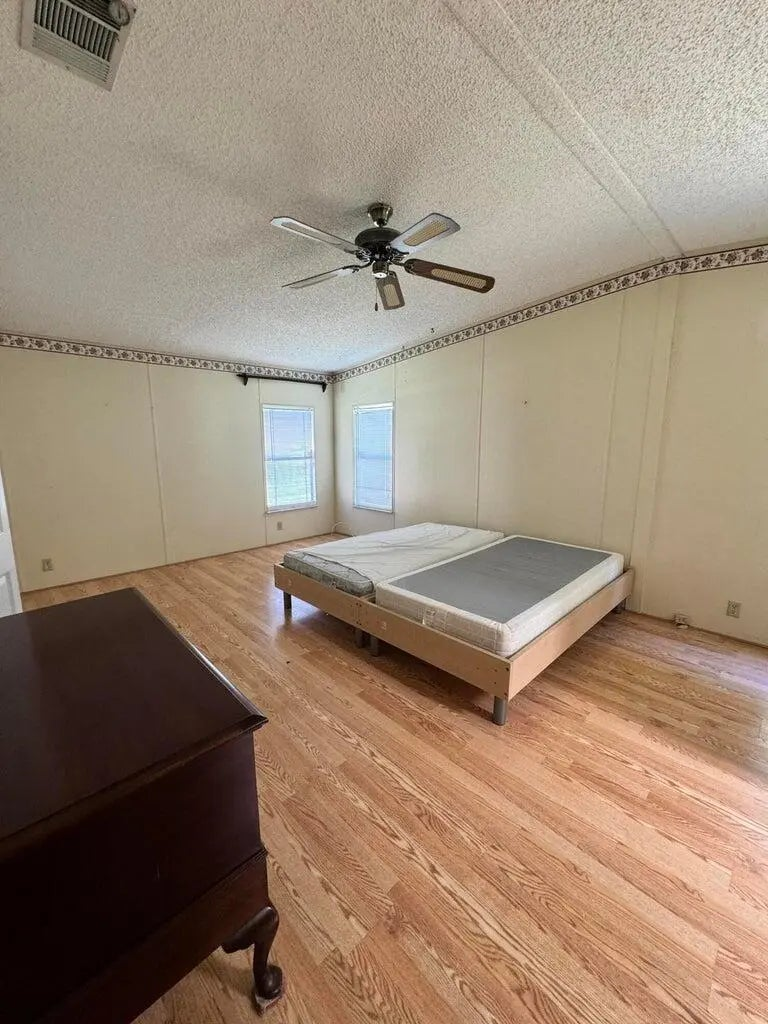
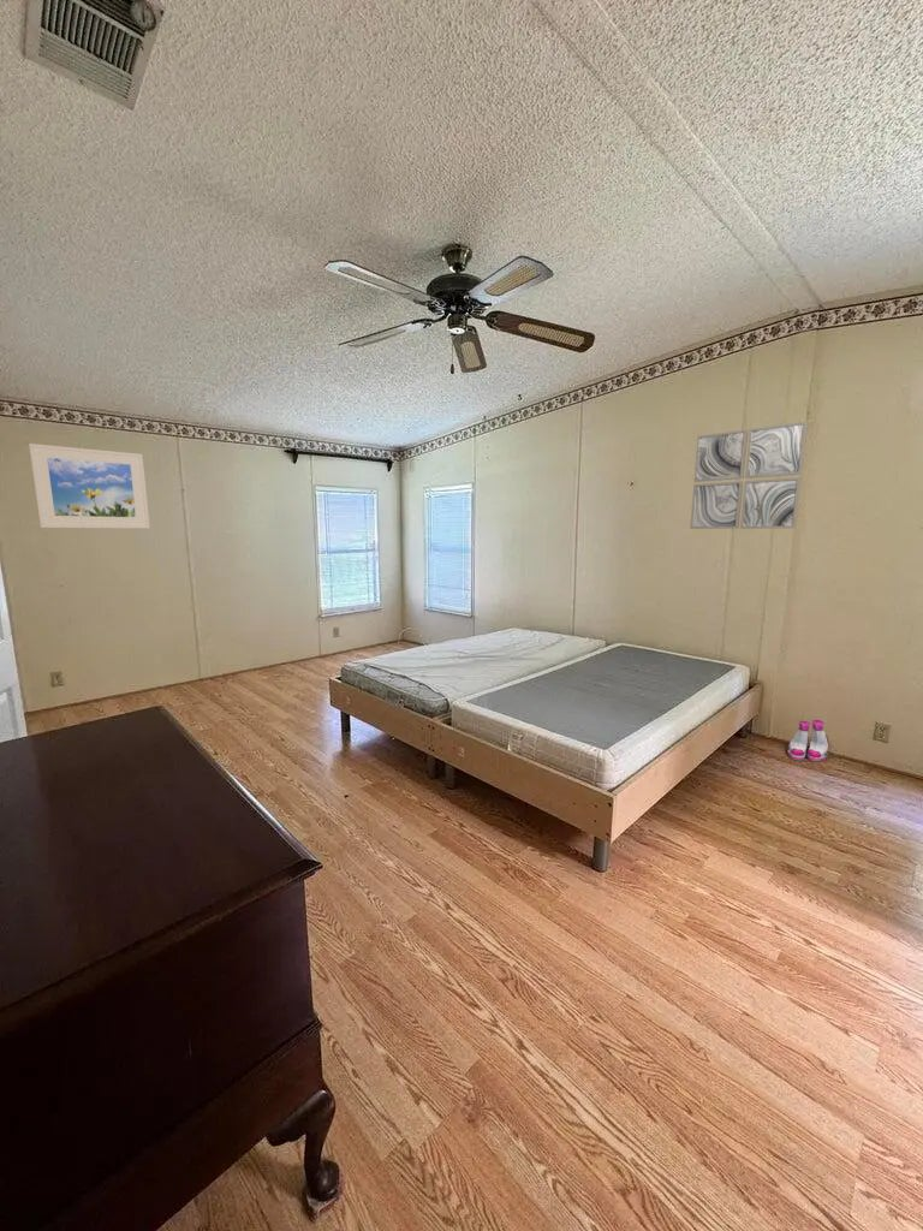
+ wall art (743, 477)
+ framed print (94, 488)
+ boots (808, 738)
